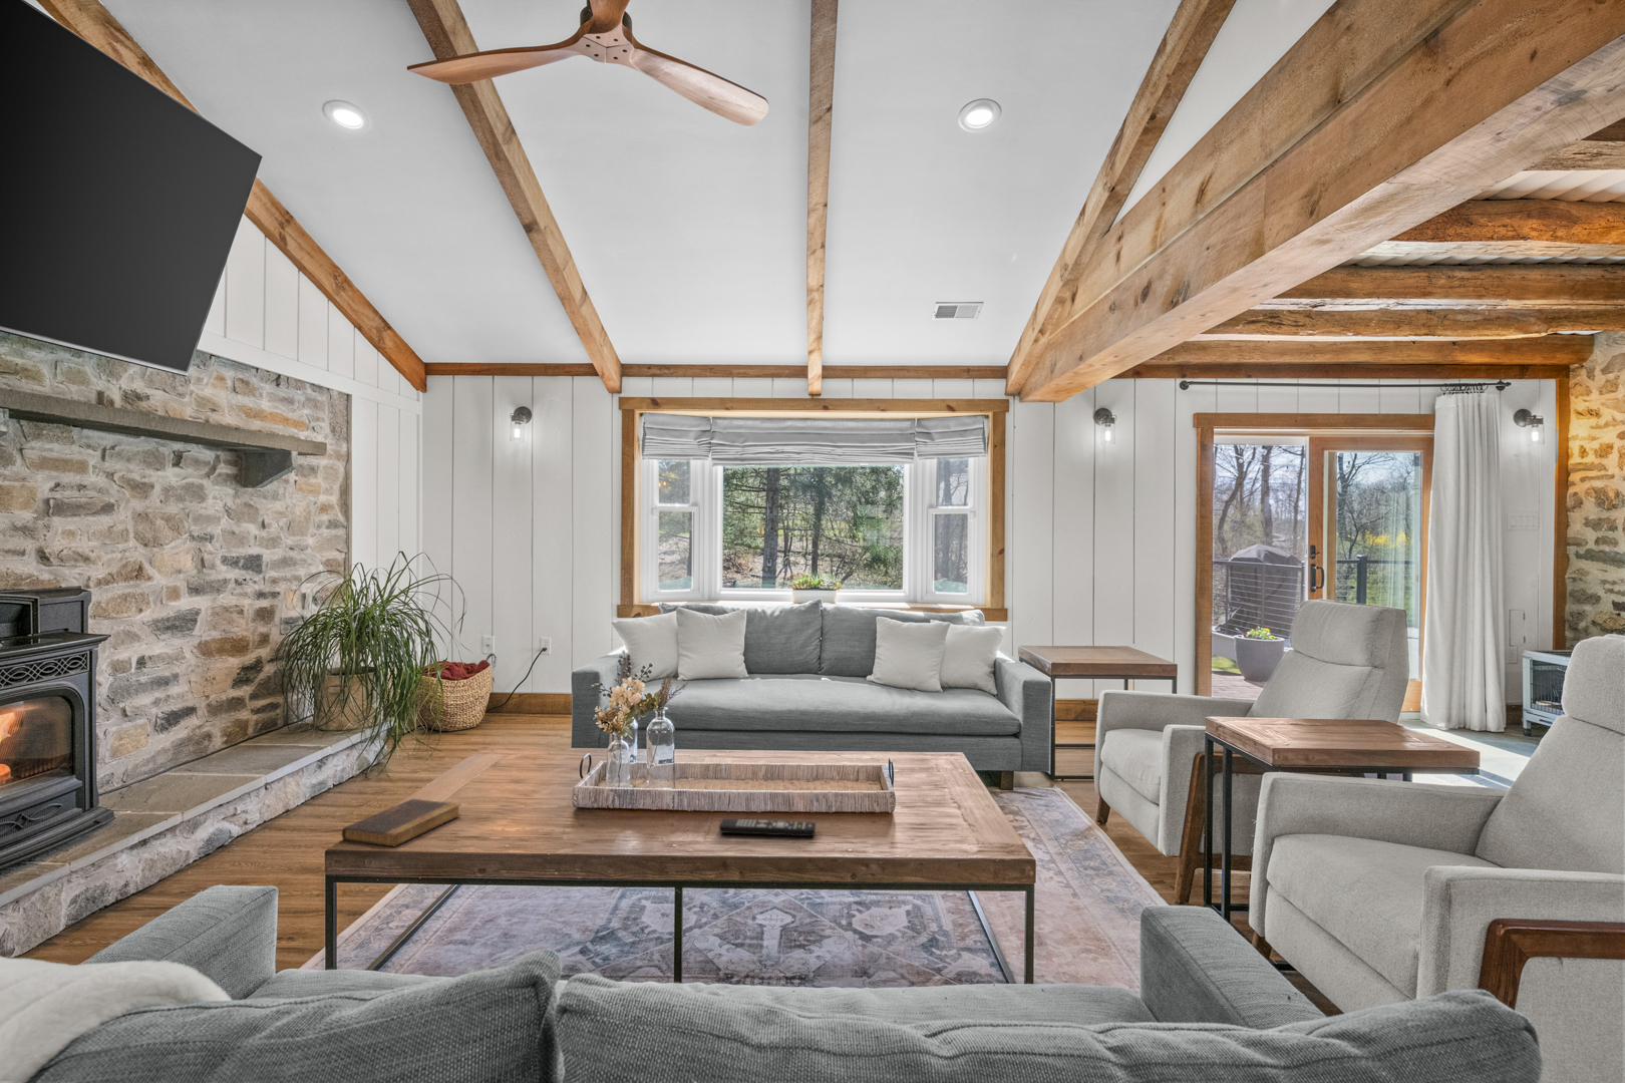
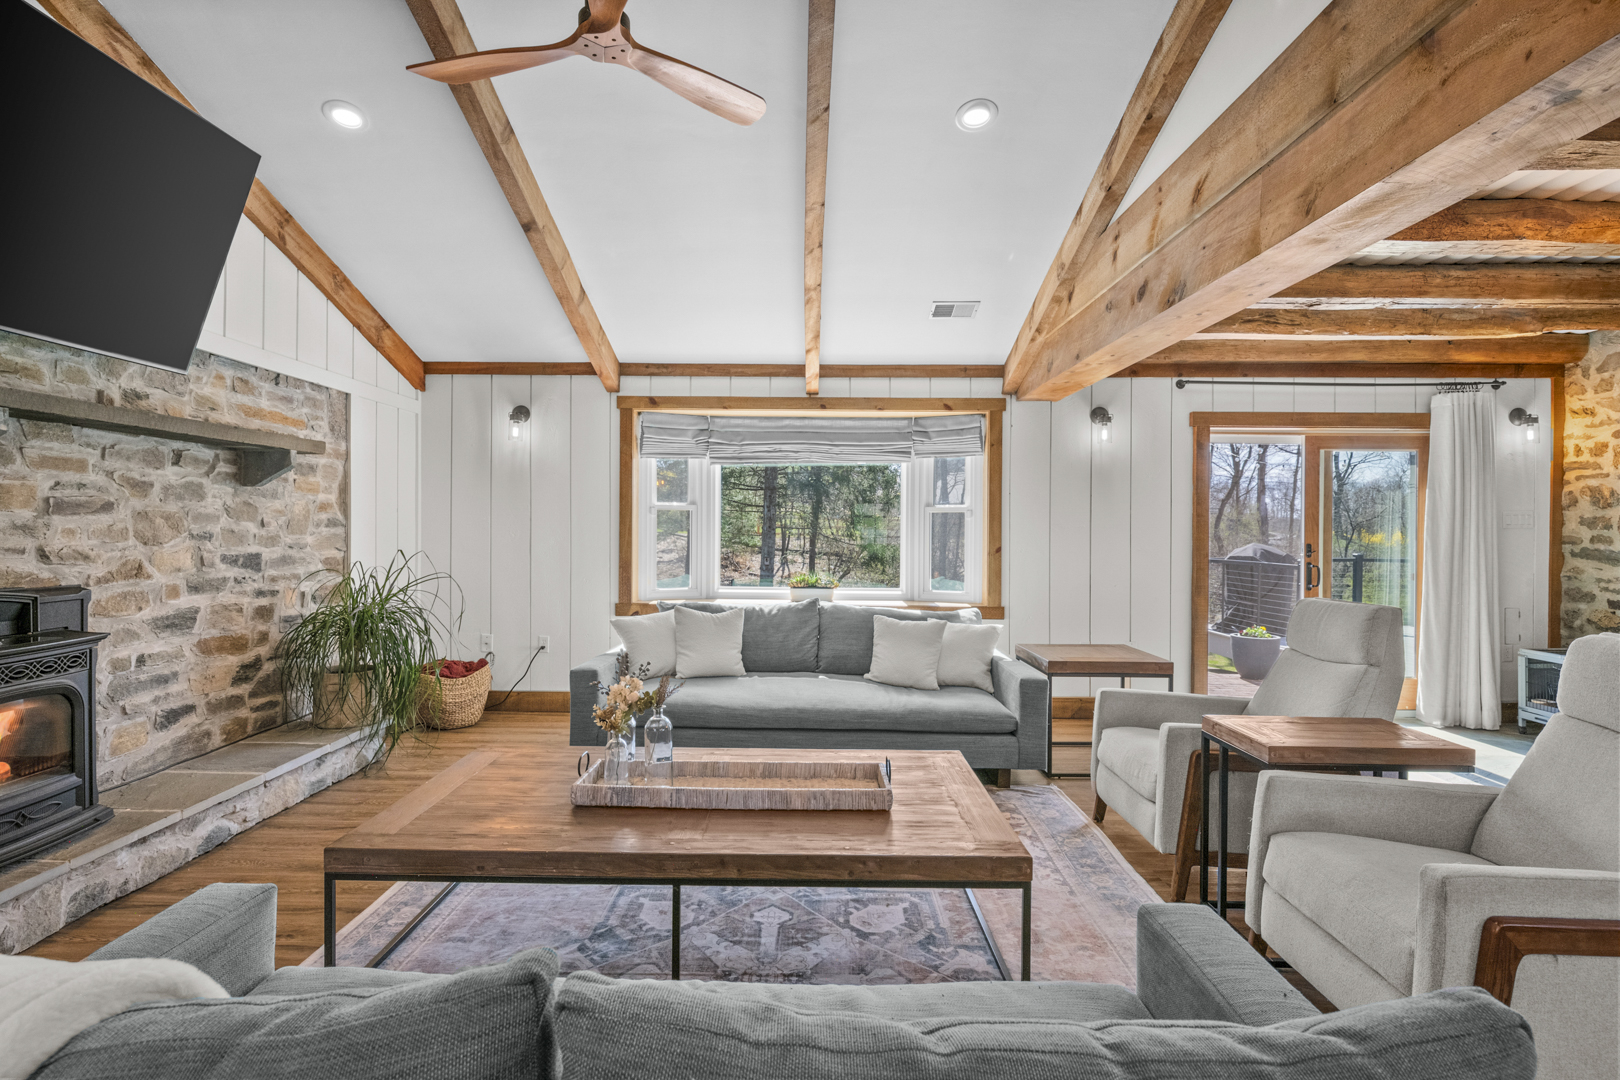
- book (404, 821)
- remote control (768, 827)
